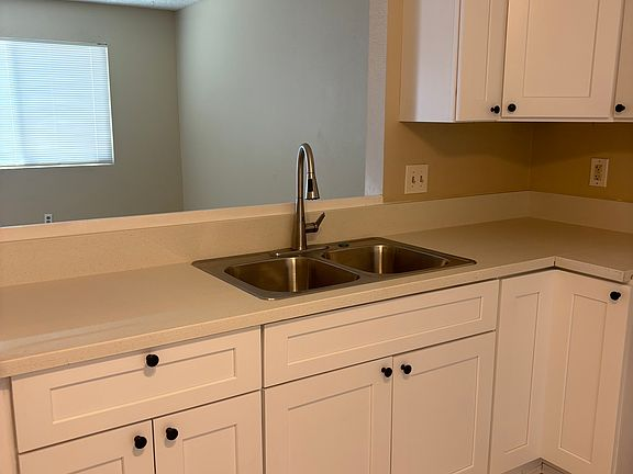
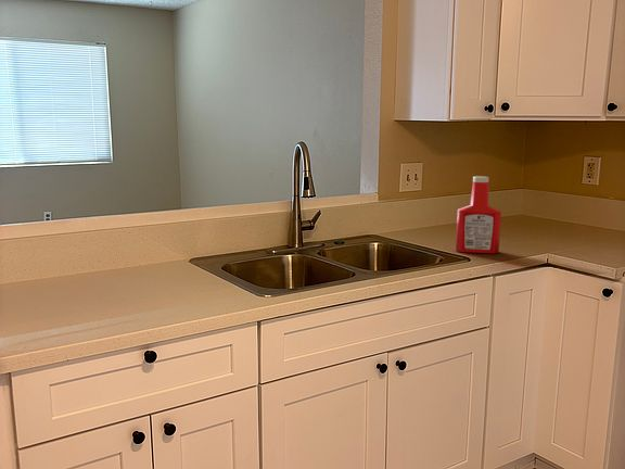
+ soap bottle (479, 214)
